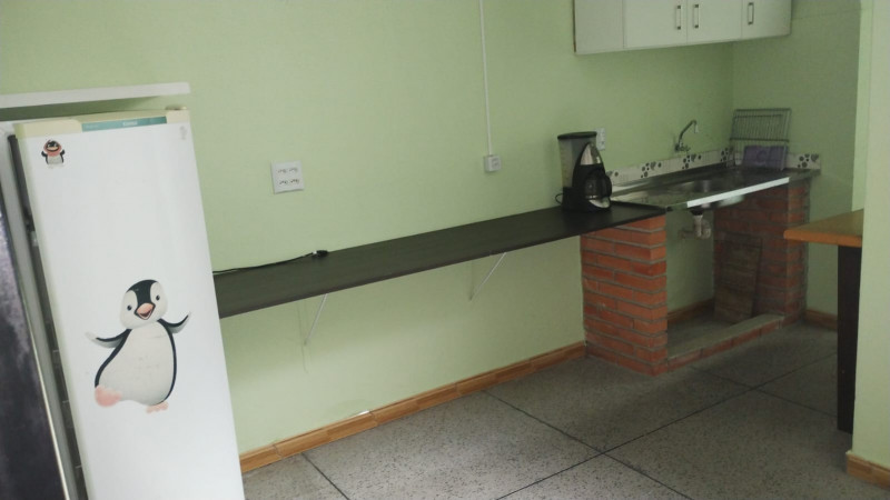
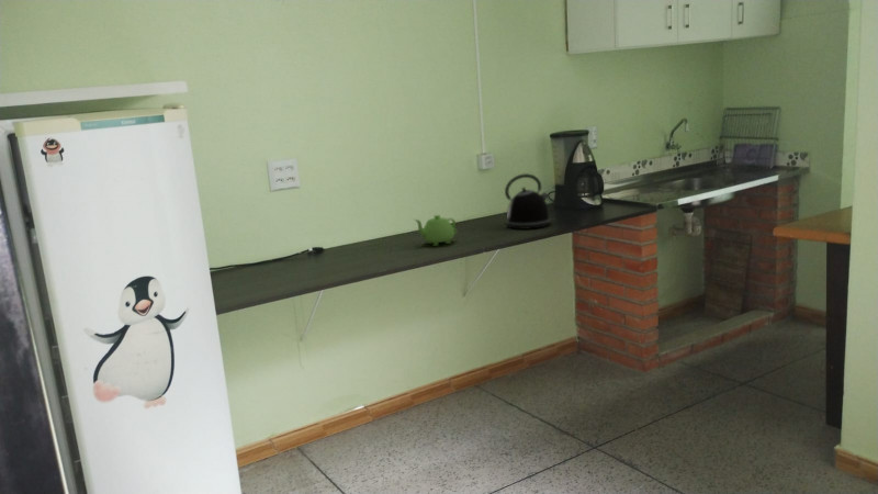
+ kettle (527, 199)
+ teapot (436, 229)
